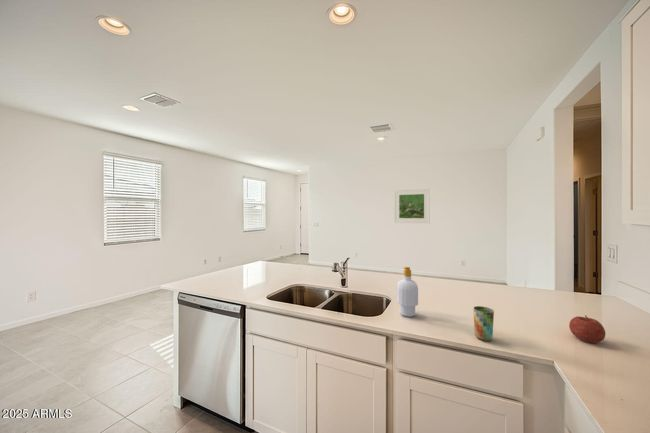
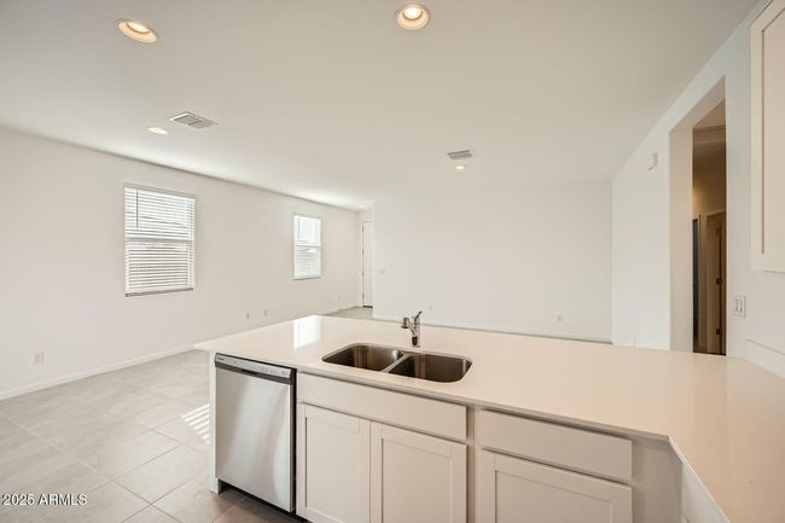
- soap bottle (407, 290)
- fruit (586, 327)
- cup (483, 323)
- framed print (411, 206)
